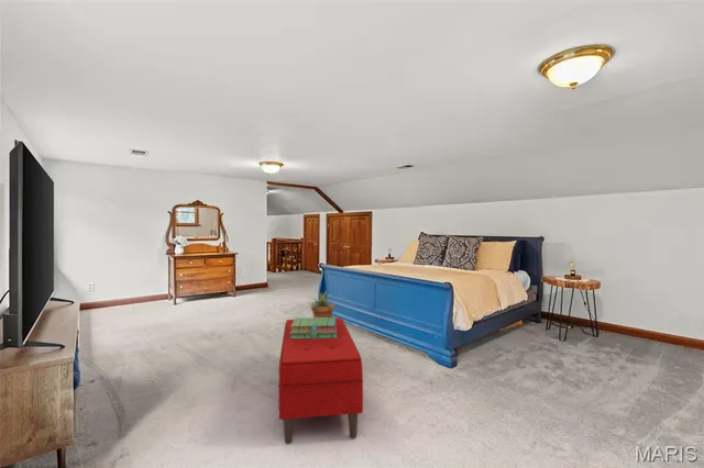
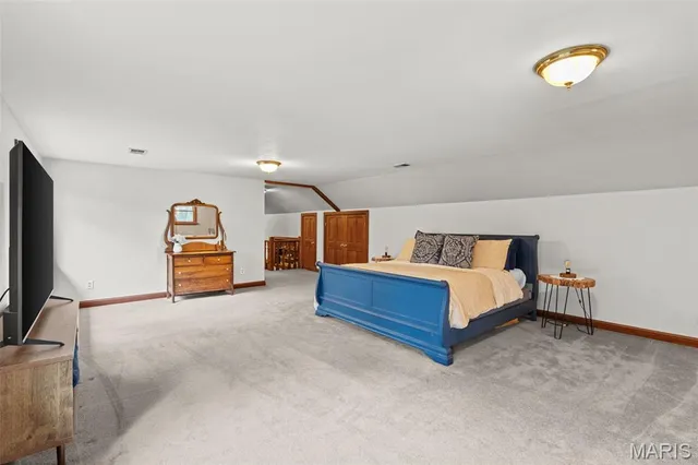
- bench (317, 368)
- stack of books (314, 326)
- potted plant (323, 305)
